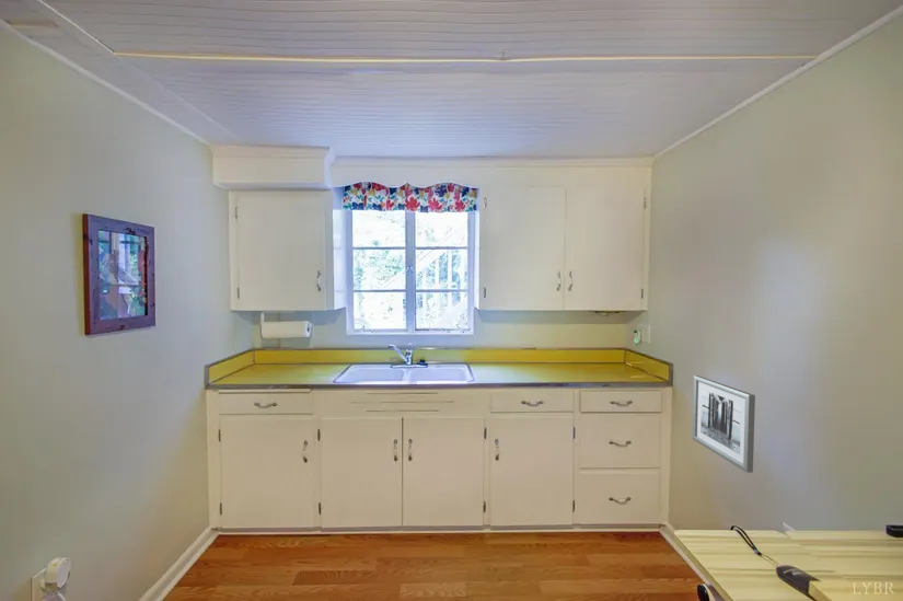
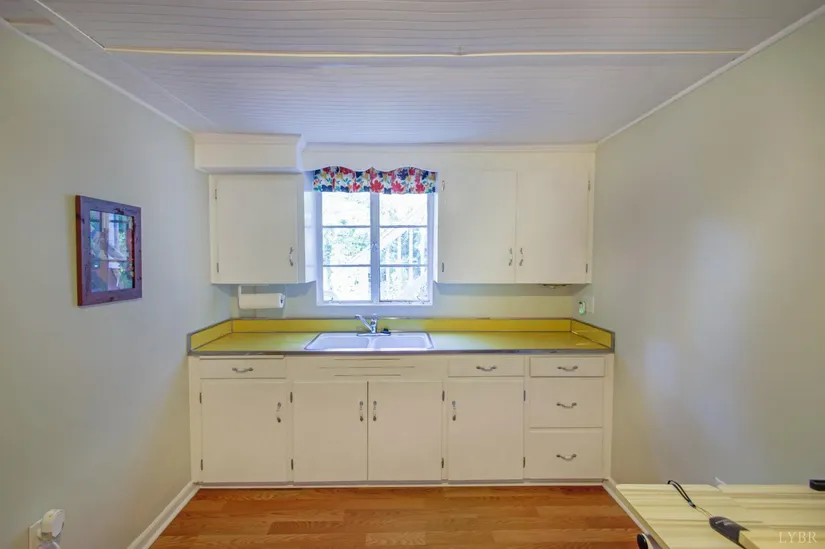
- wall art (720, 419)
